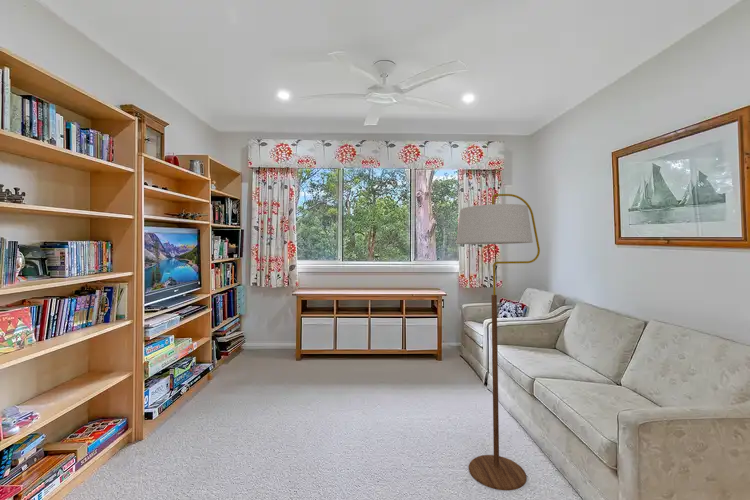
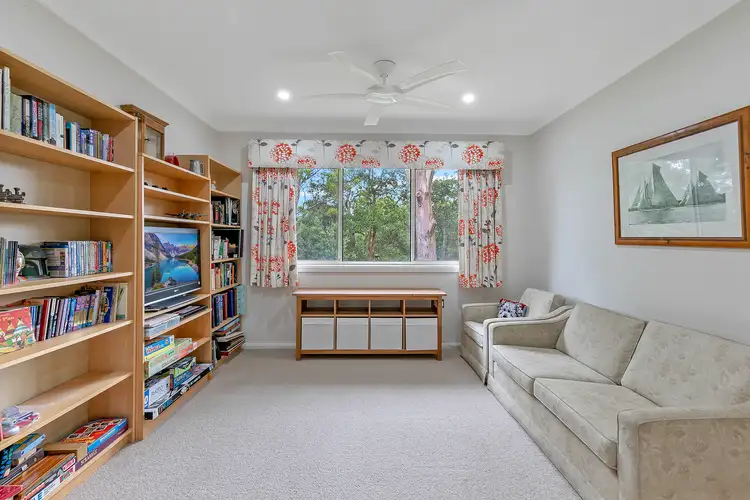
- floor lamp (496, 332)
